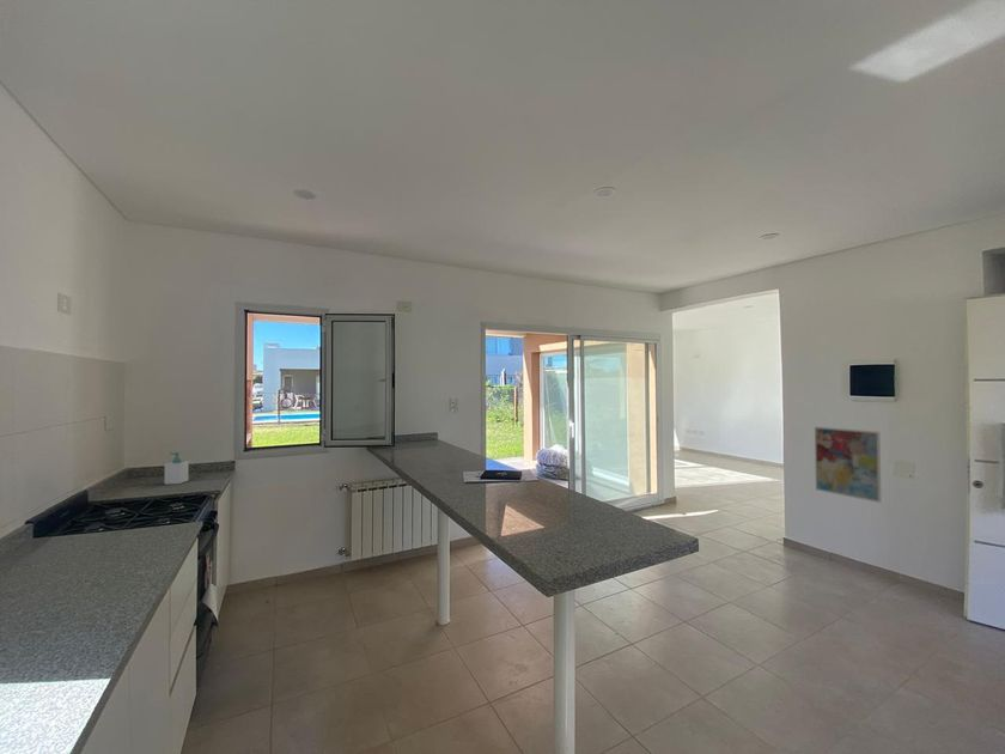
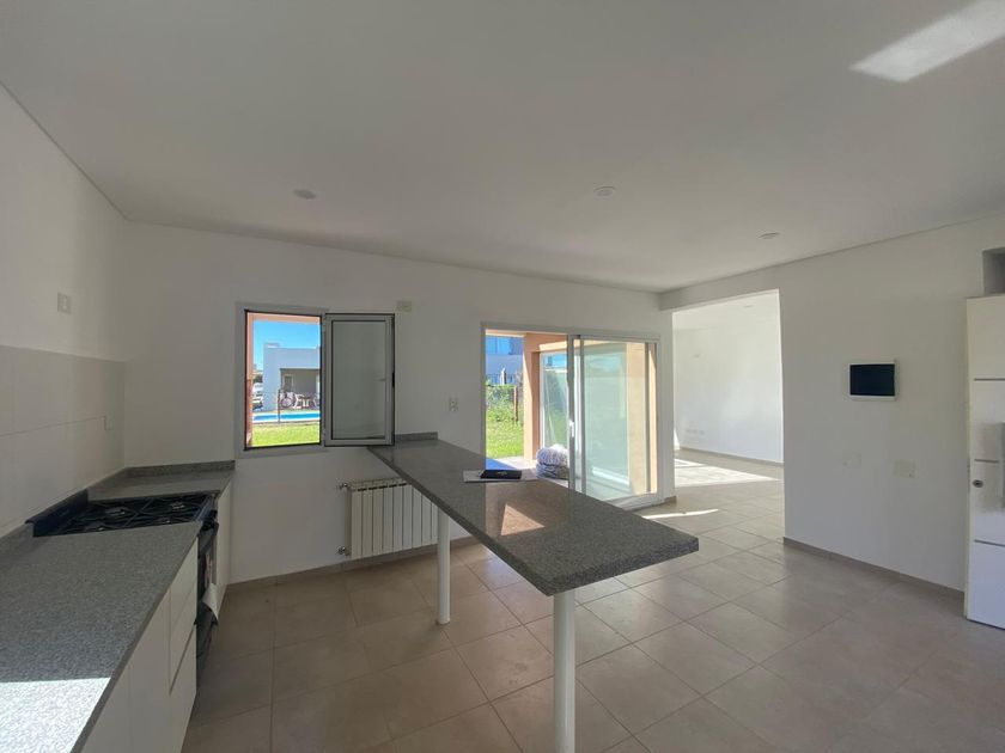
- wall art (846, 462)
- soap bottle (176, 467)
